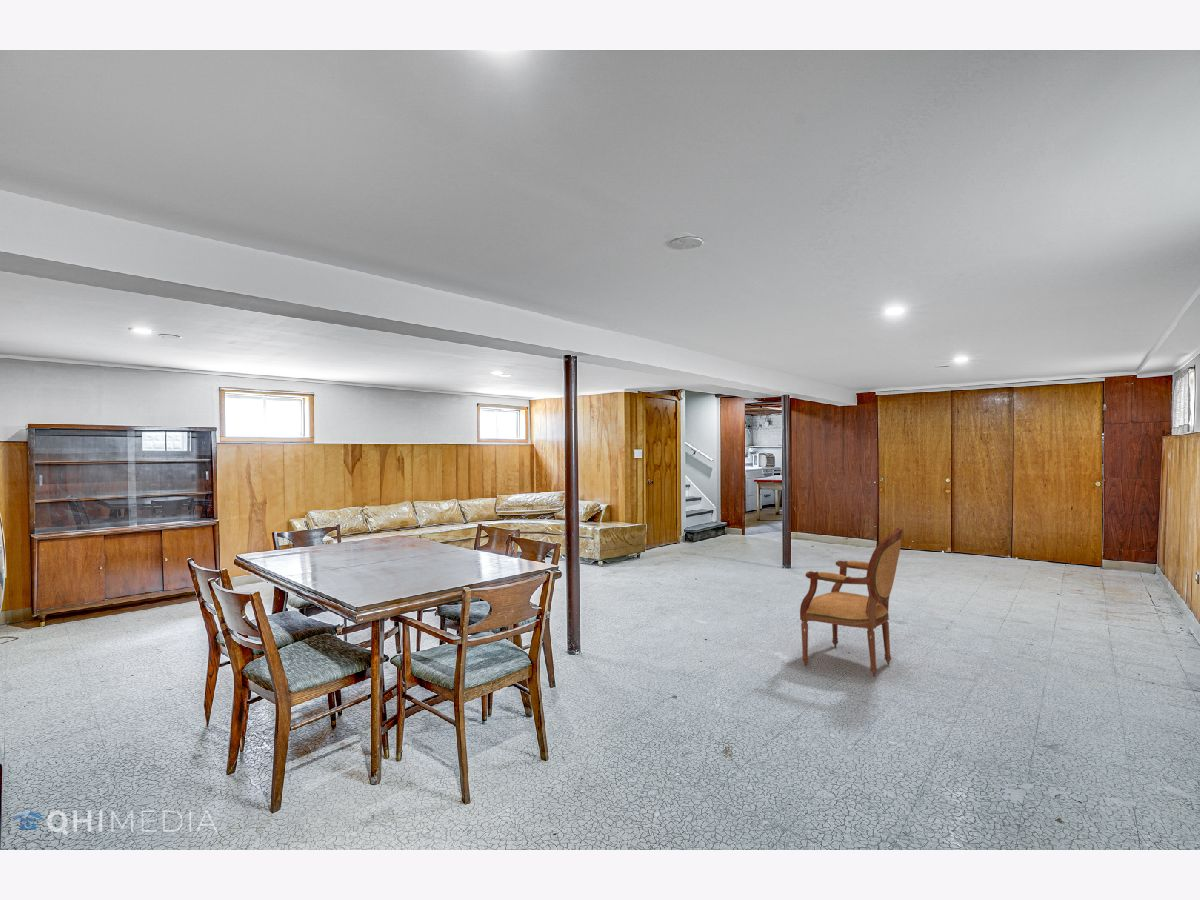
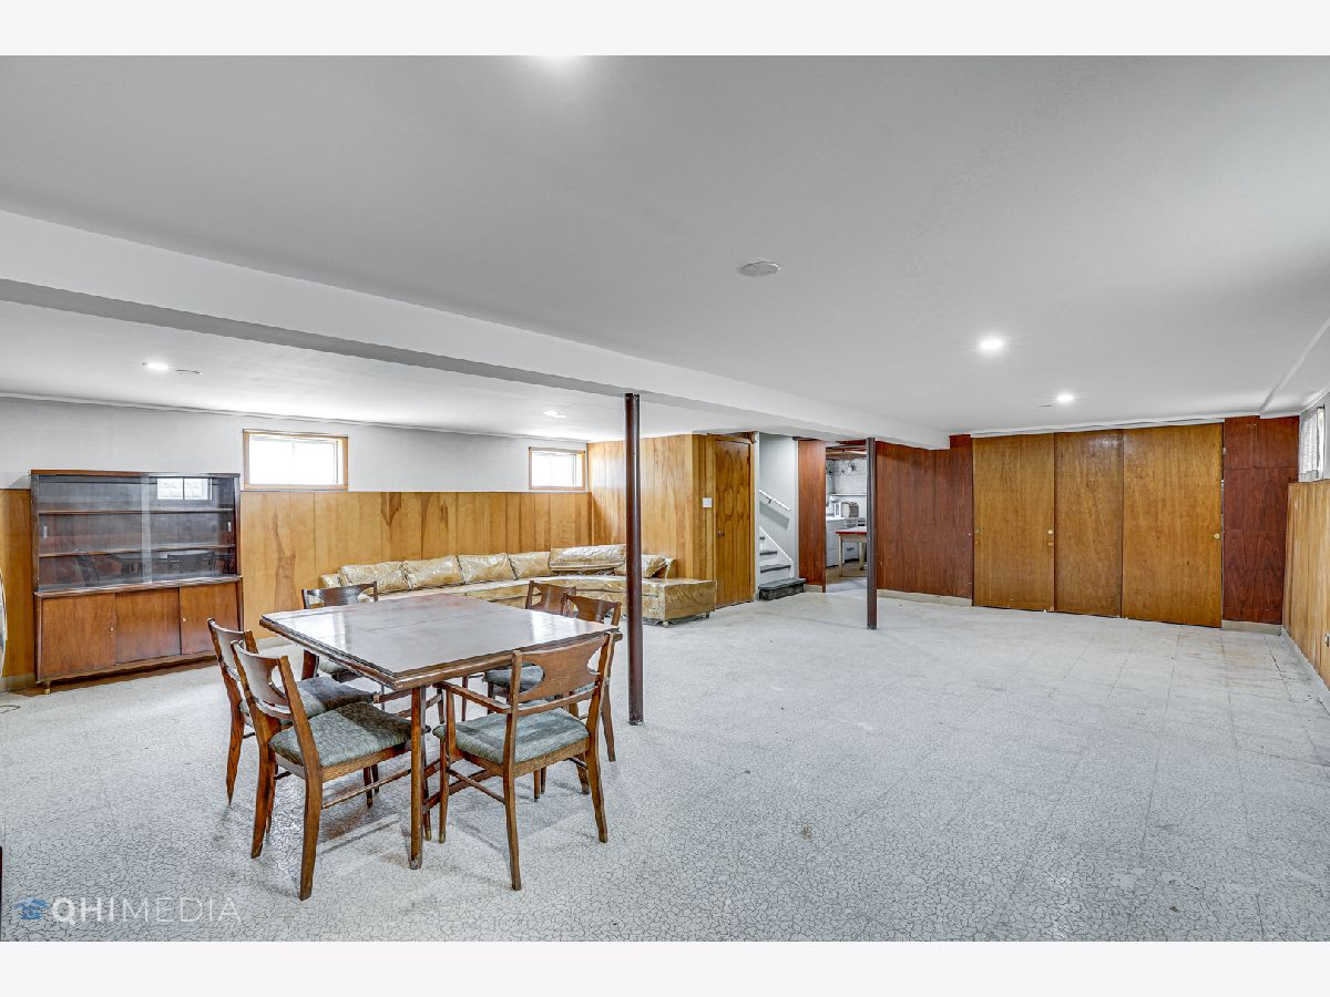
- armchair (854, 594)
